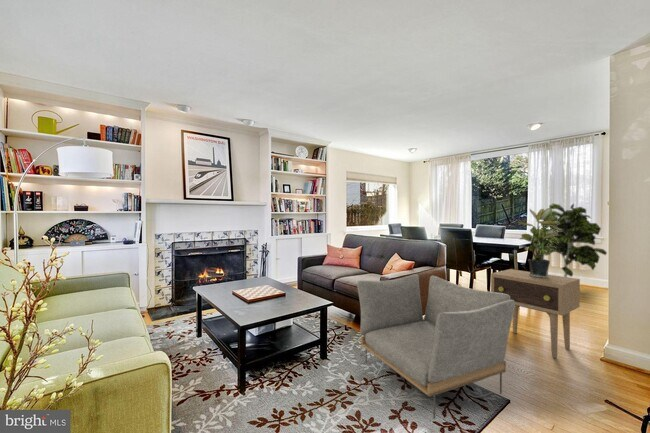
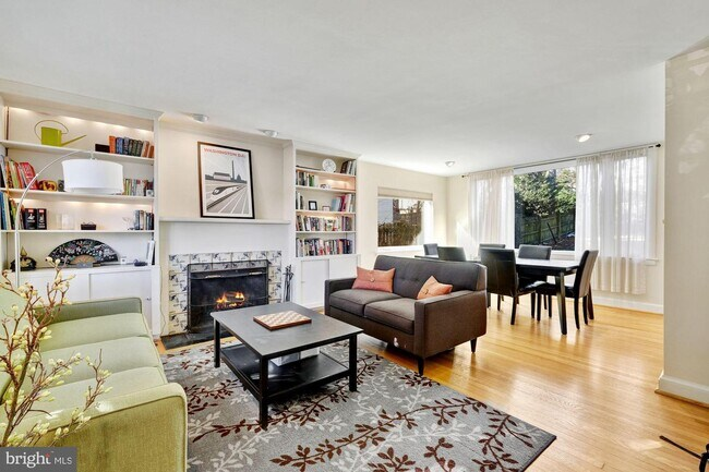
- side table (533, 309)
- potted plant (541, 242)
- indoor plant (568, 246)
- armchair (431, 331)
